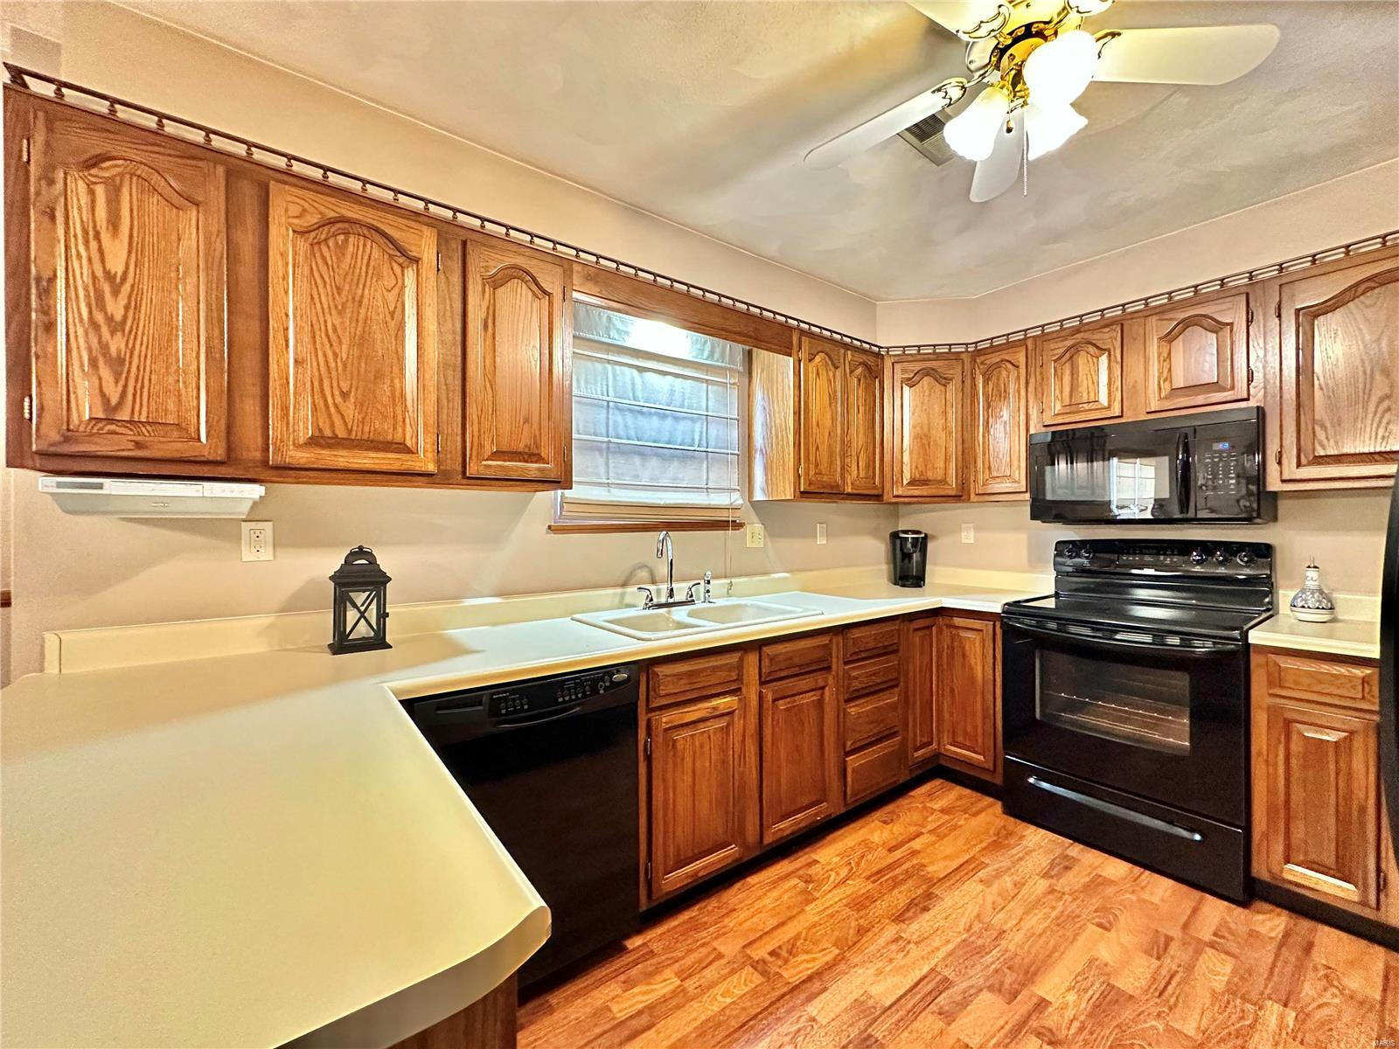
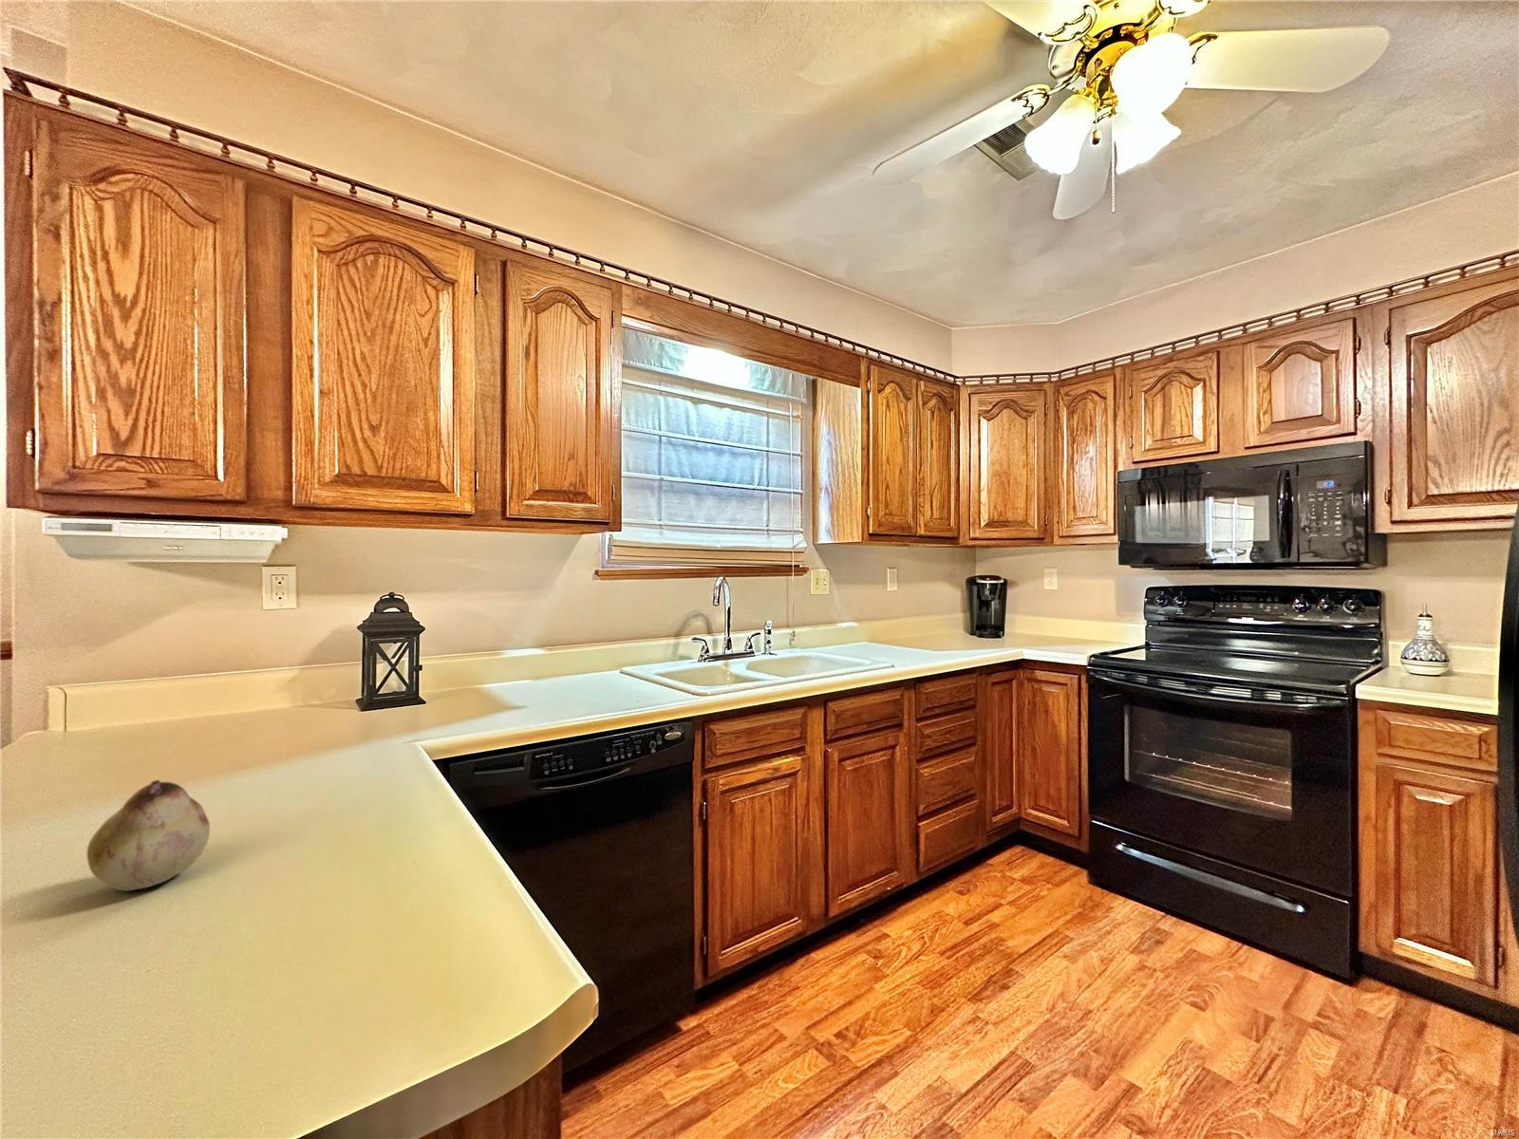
+ fruit (148, 829)
